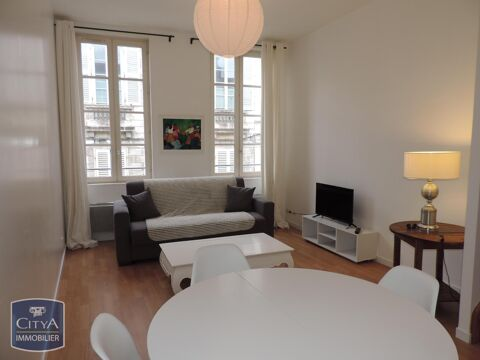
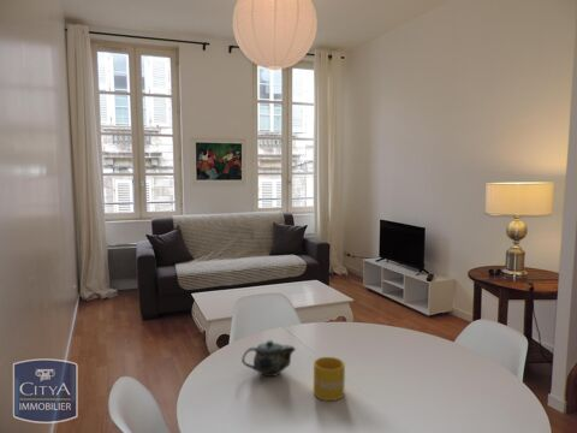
+ mug (328, 374)
+ chinaware (268, 356)
